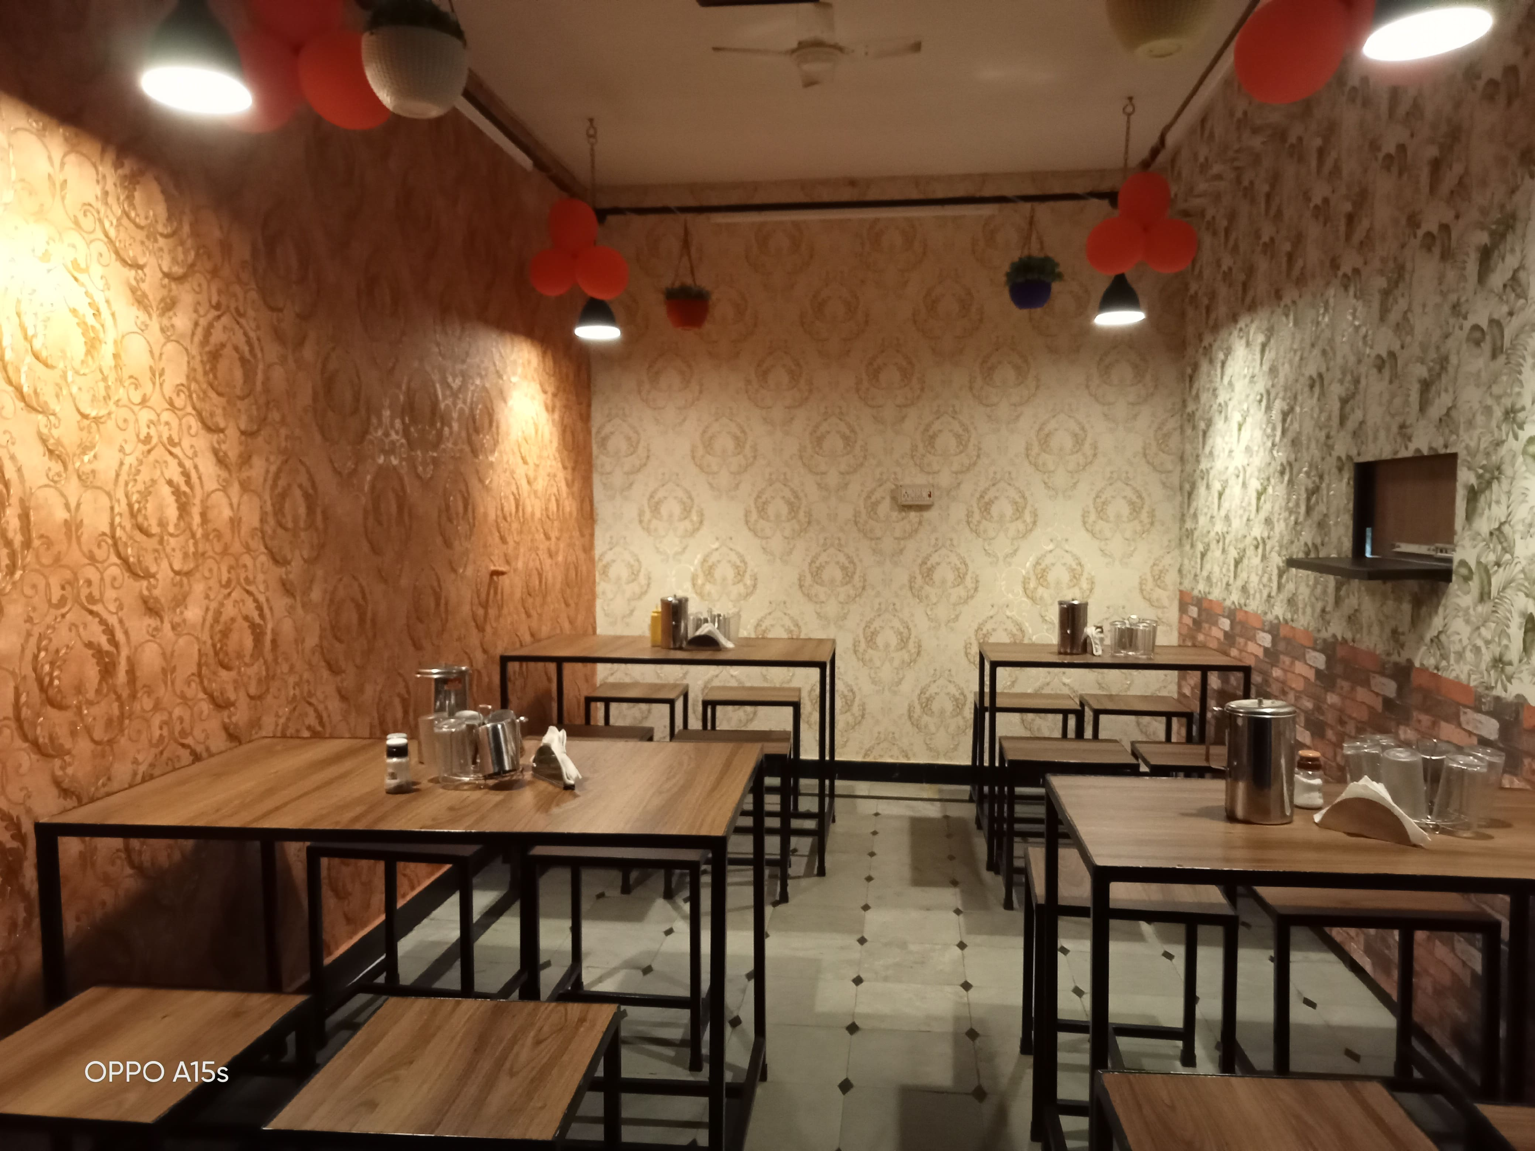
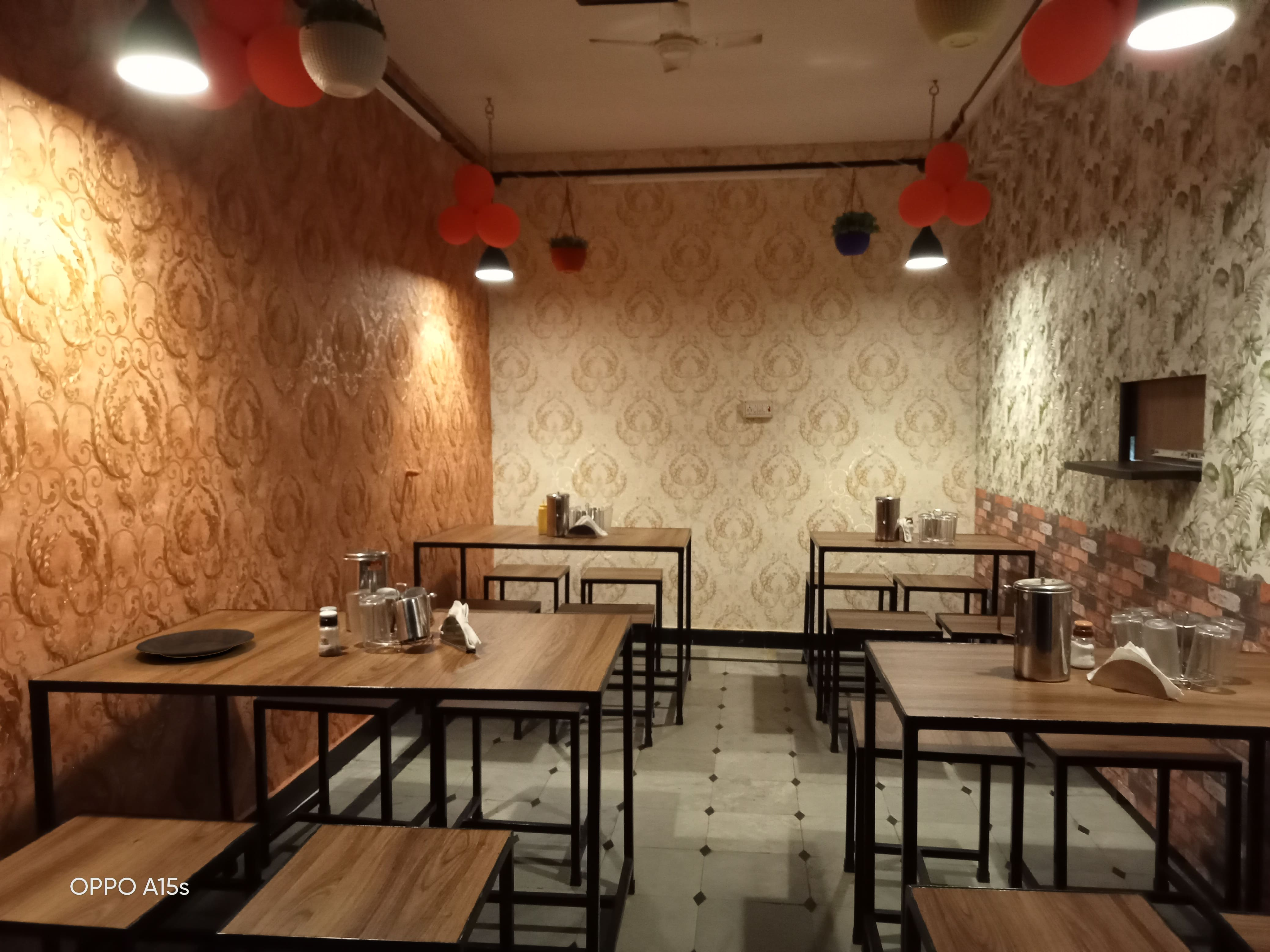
+ plate (197, 645)
